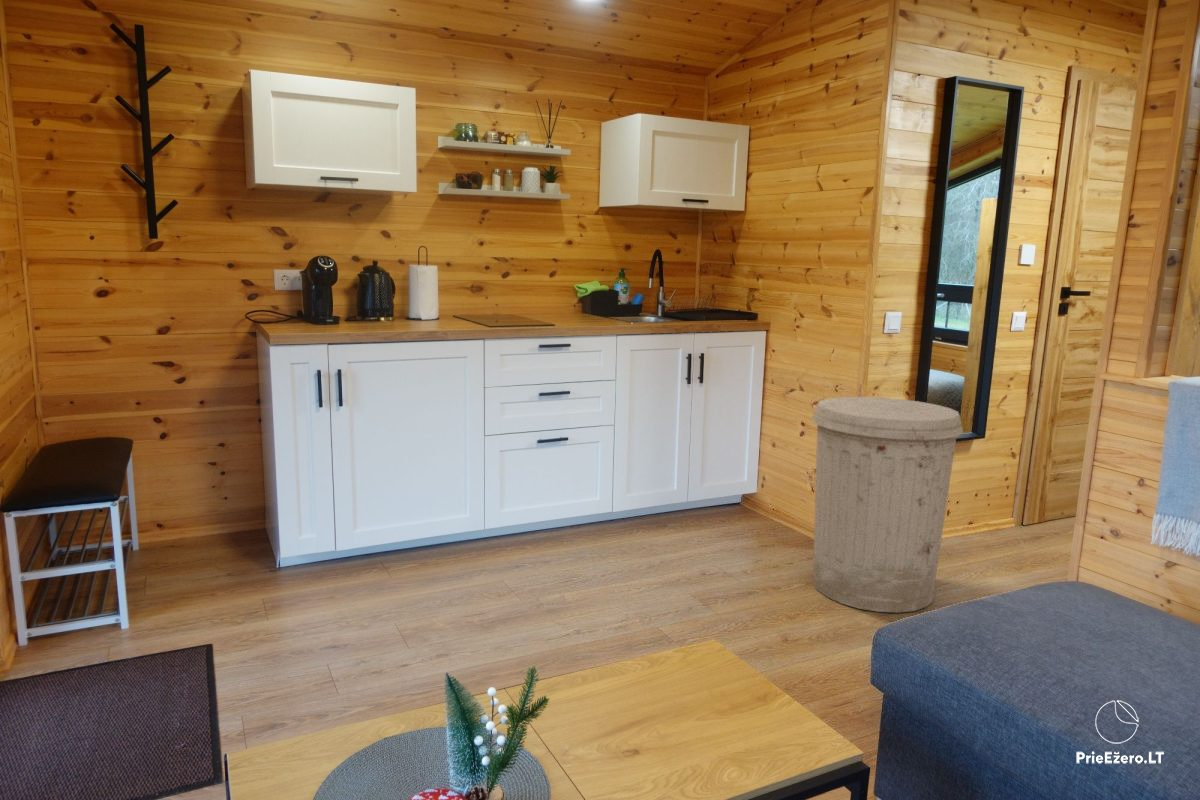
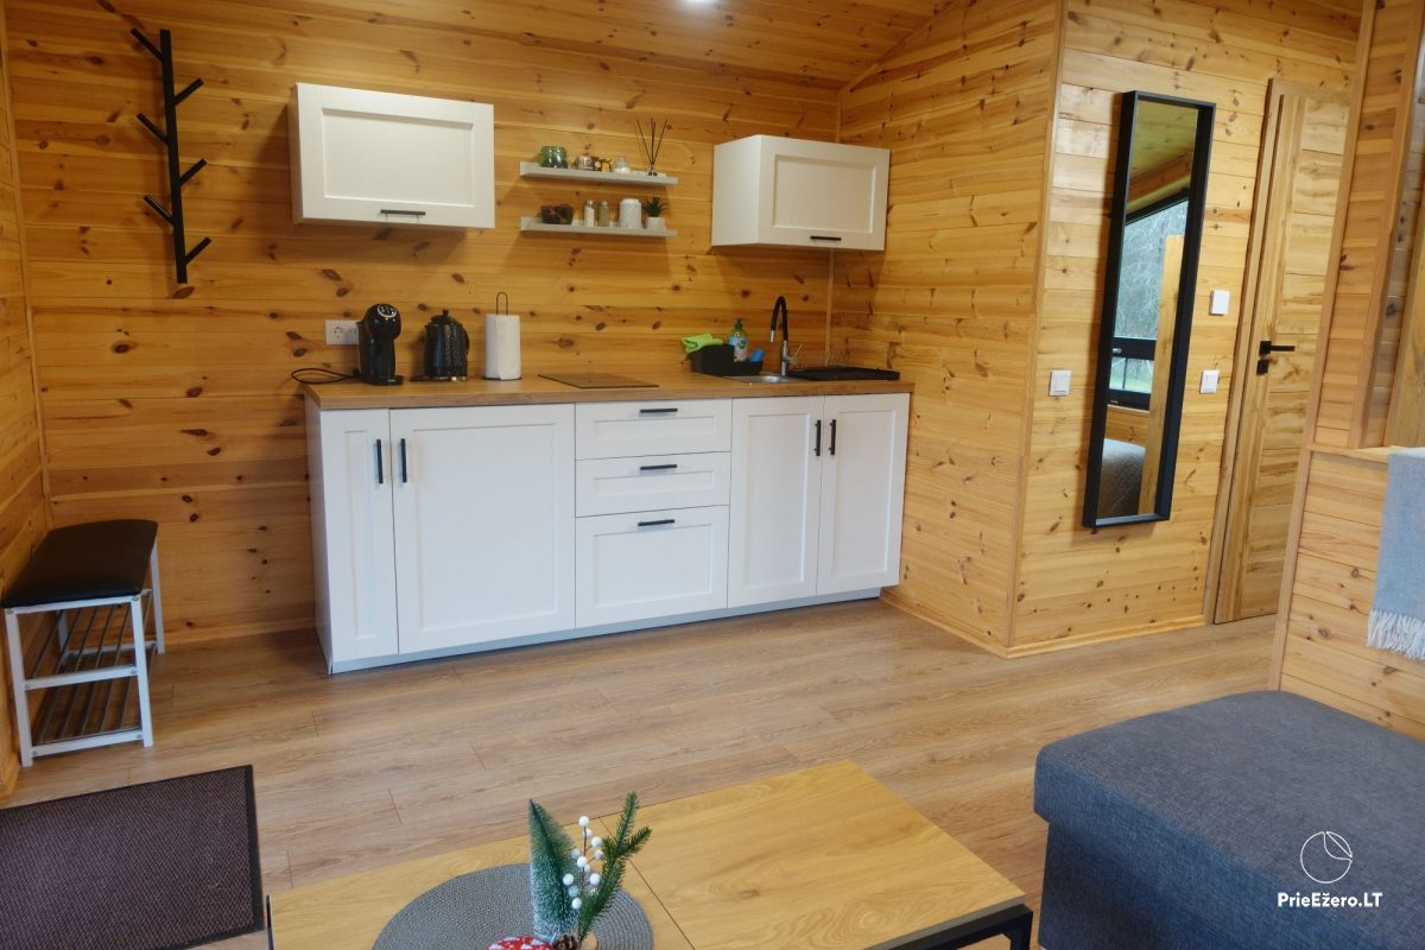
- trash can (879, 497)
